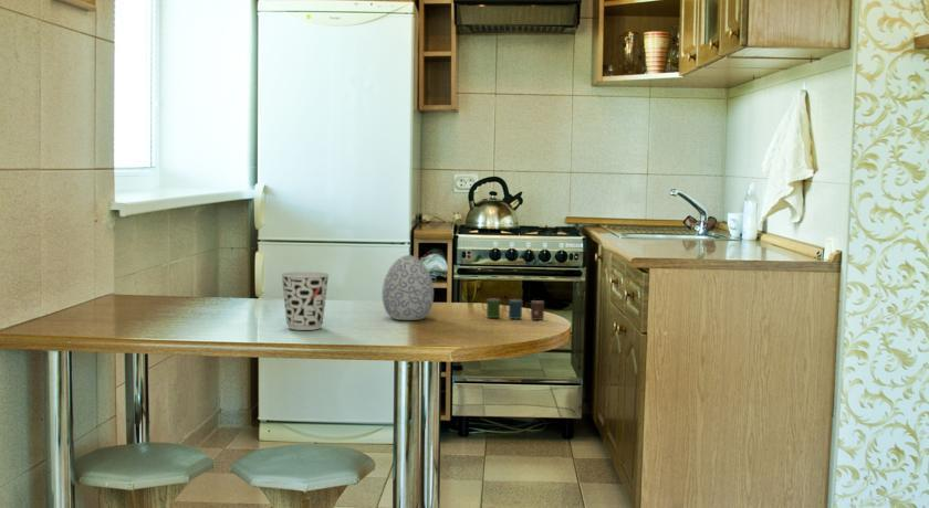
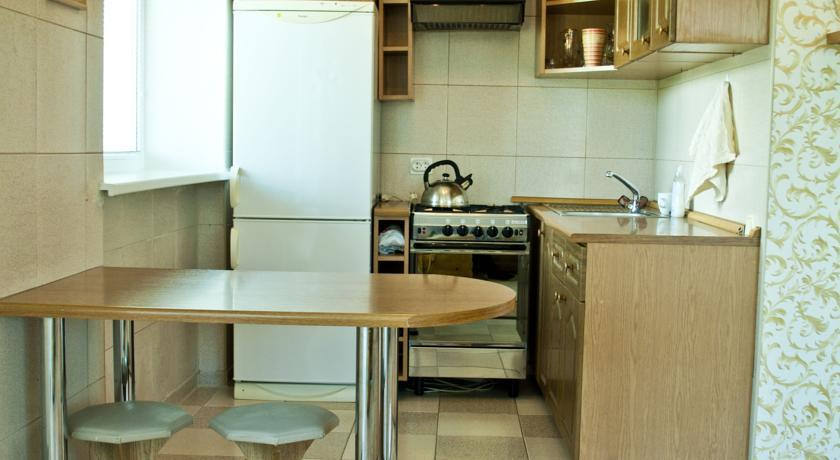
- decorative egg (407, 286)
- cup (304, 300)
- cup (512, 303)
